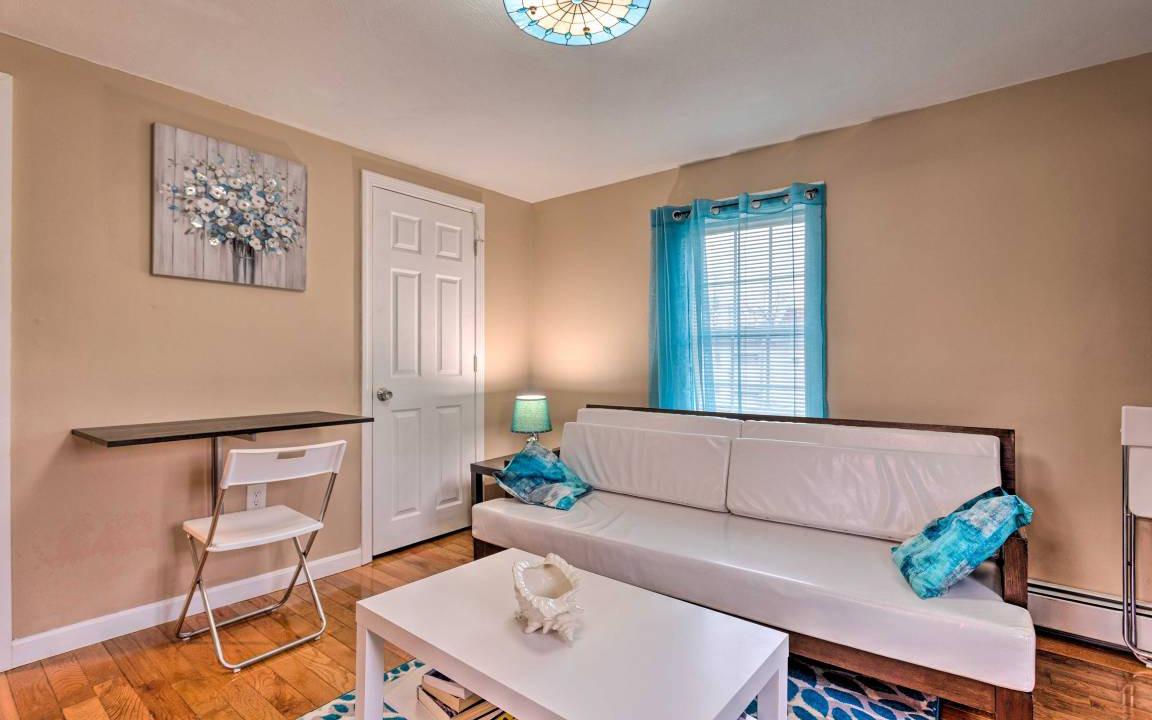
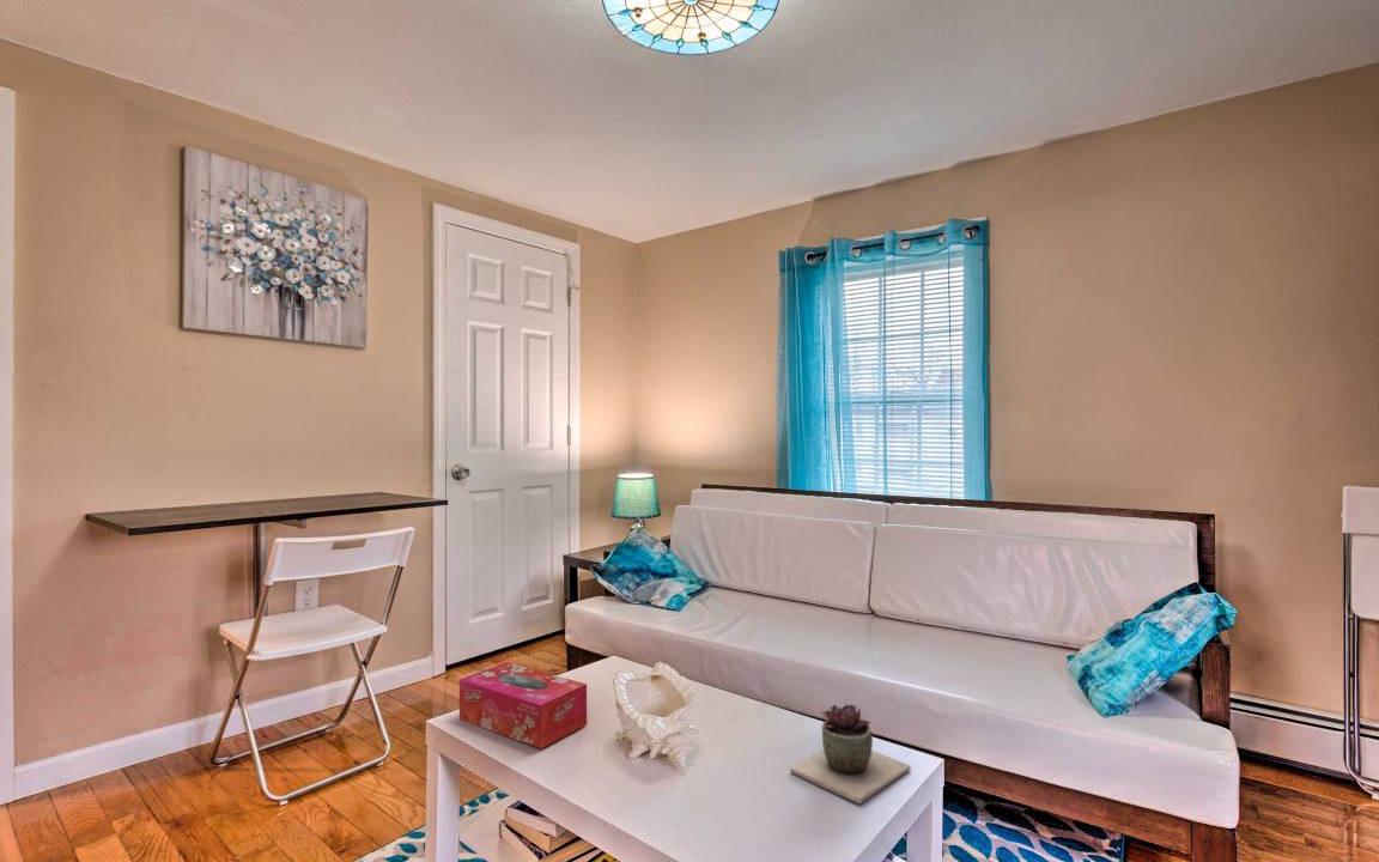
+ succulent plant (850, 737)
+ tissue box (522, 702)
